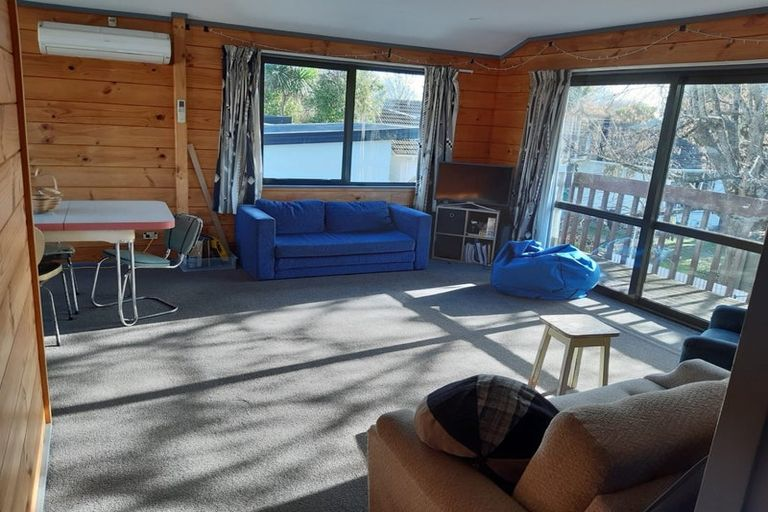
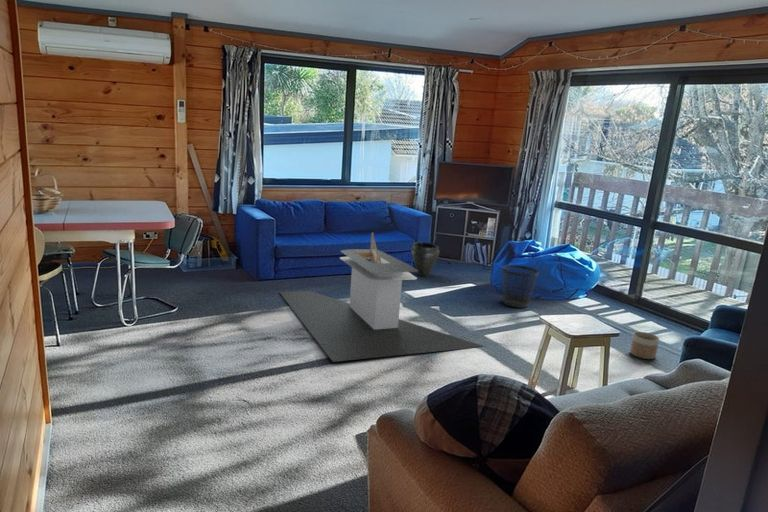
+ planter (644, 345)
+ vase (424, 259)
+ wastebasket (517, 286)
+ coffee table (375, 278)
